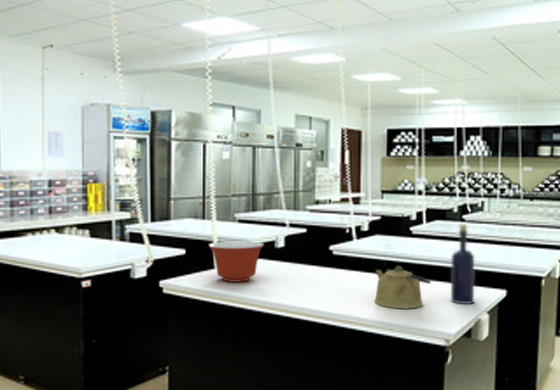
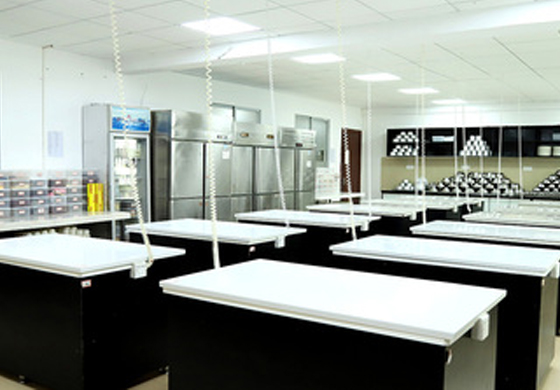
- mixing bowl (236, 261)
- kettle (395, 283)
- bottle (462, 263)
